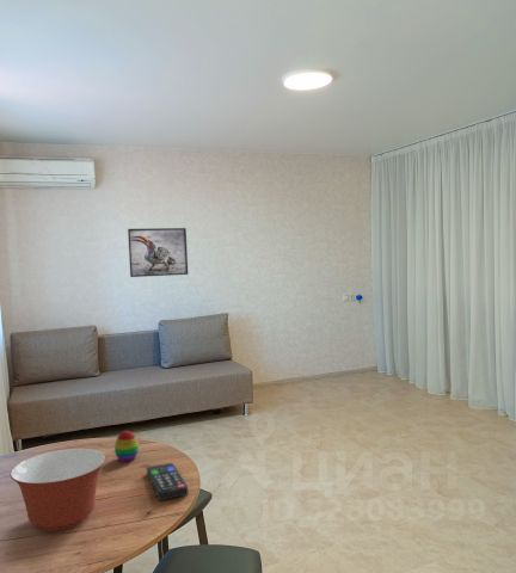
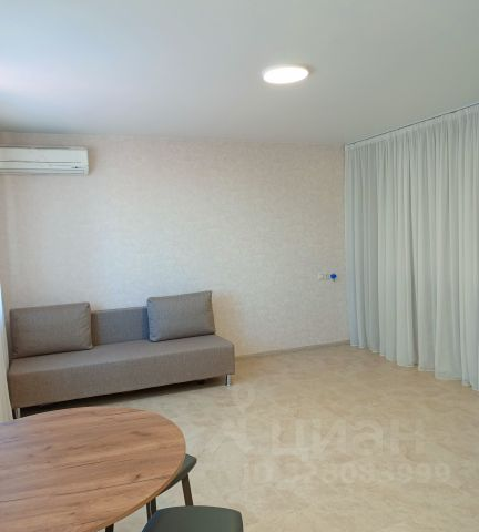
- mixing bowl (61, 492)
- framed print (158, 252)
- decorative egg (125, 444)
- remote control (166, 479)
